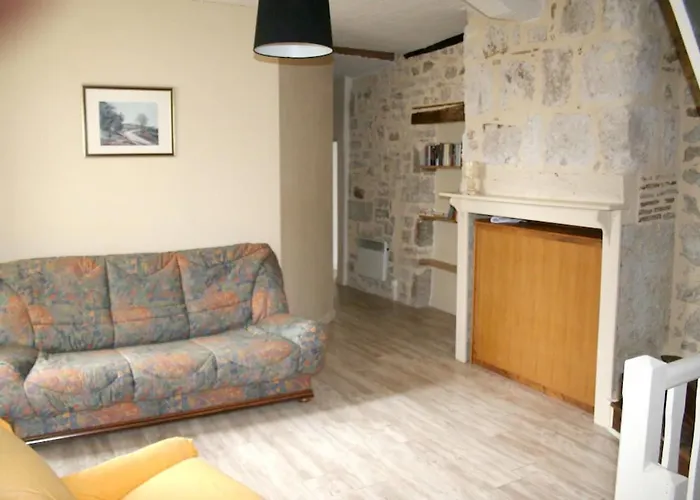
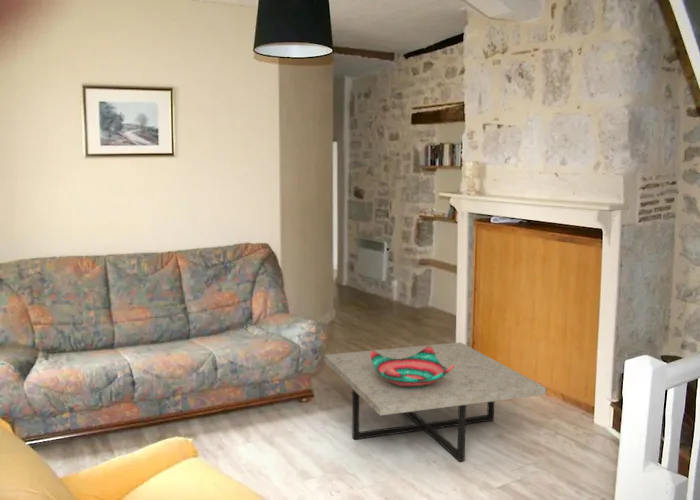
+ decorative bowl (411, 369)
+ coffee table (426, 399)
